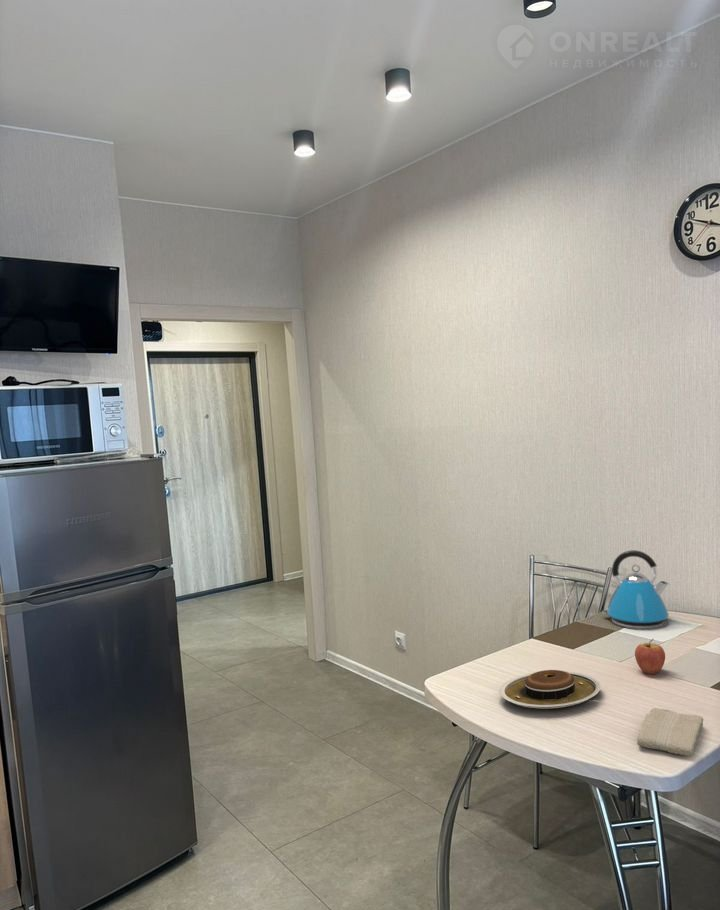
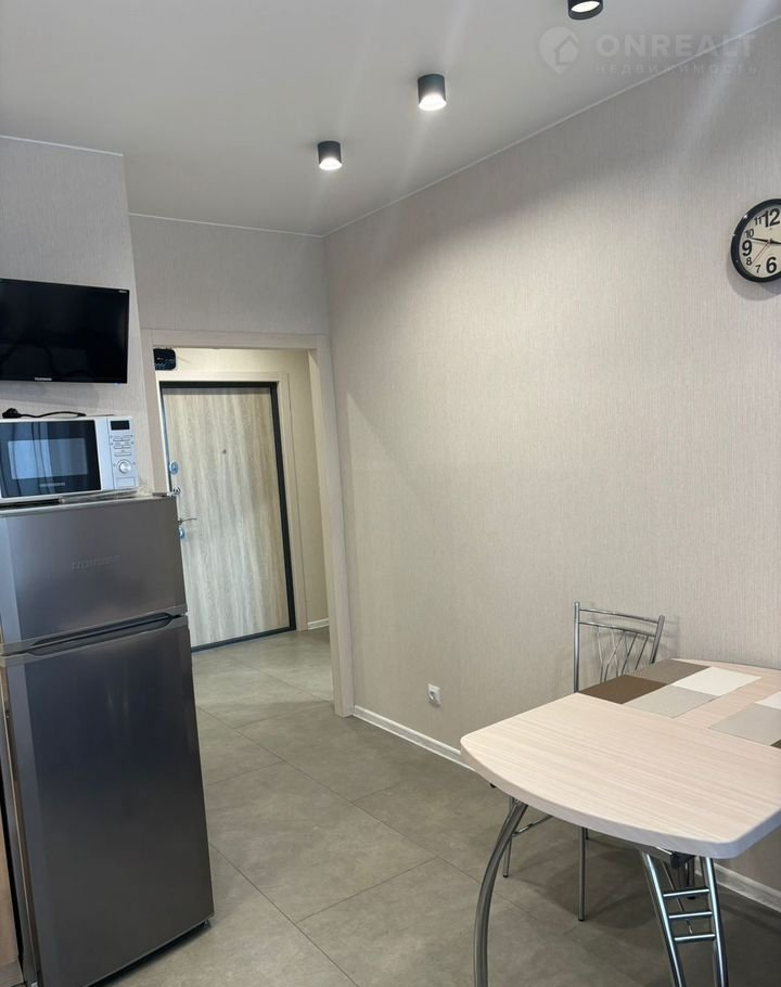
- fruit (649, 655)
- plate (550, 685)
- washcloth (671, 730)
- kettle (634, 585)
